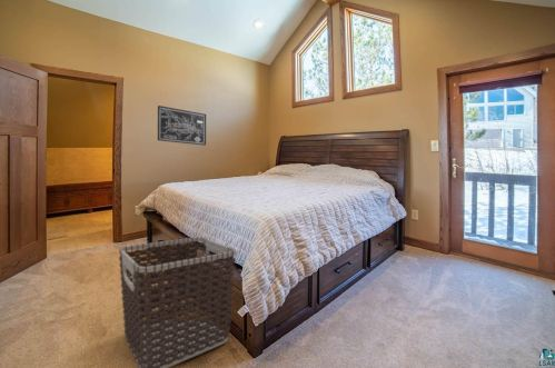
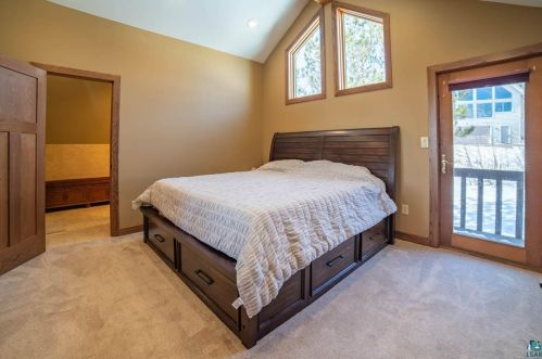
- clothes hamper (177, 292)
- wall art (182, 126)
